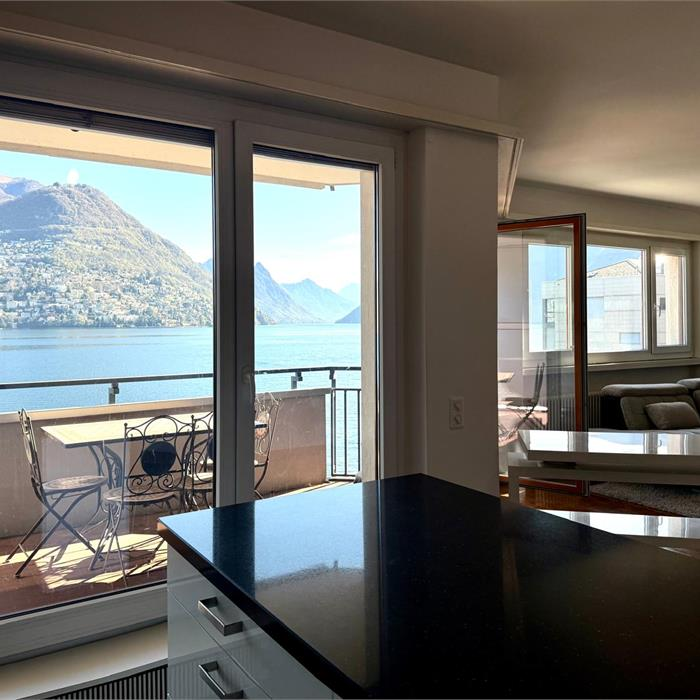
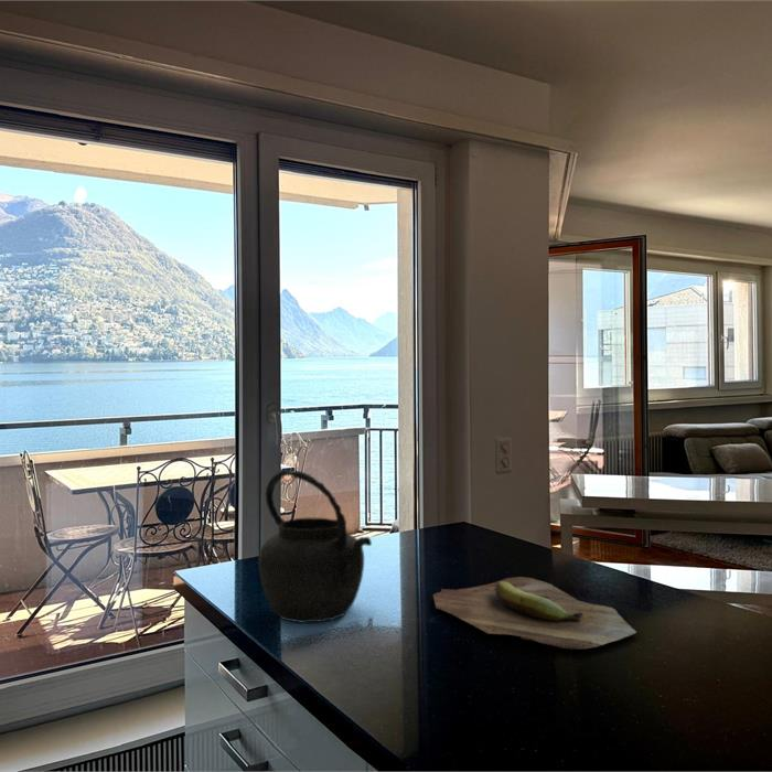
+ kettle (317, 542)
+ cutting board (530, 600)
